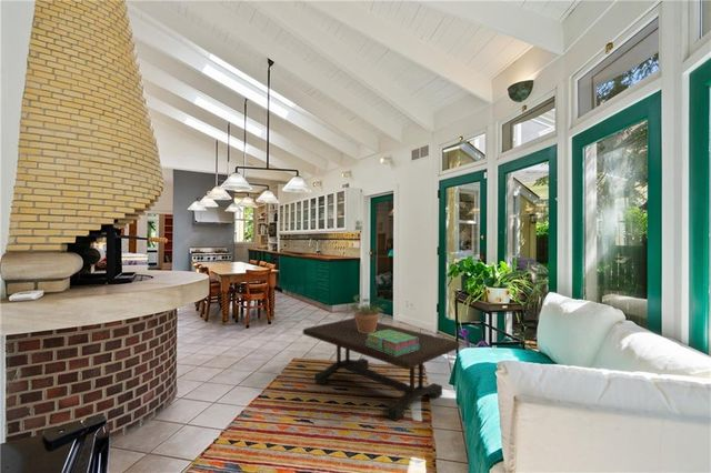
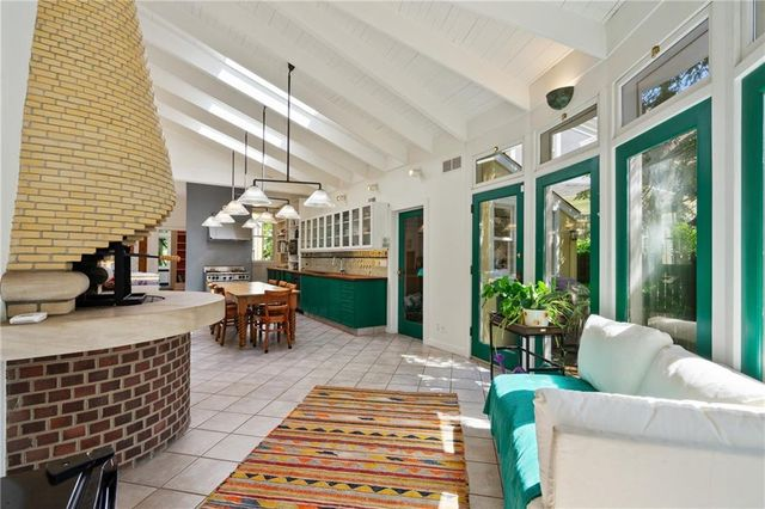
- coffee table (377, 359)
- stack of books (391, 341)
- potted plant (369, 312)
